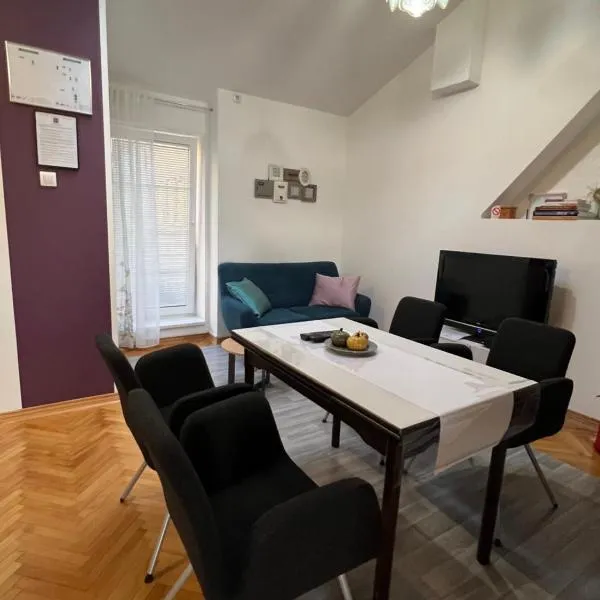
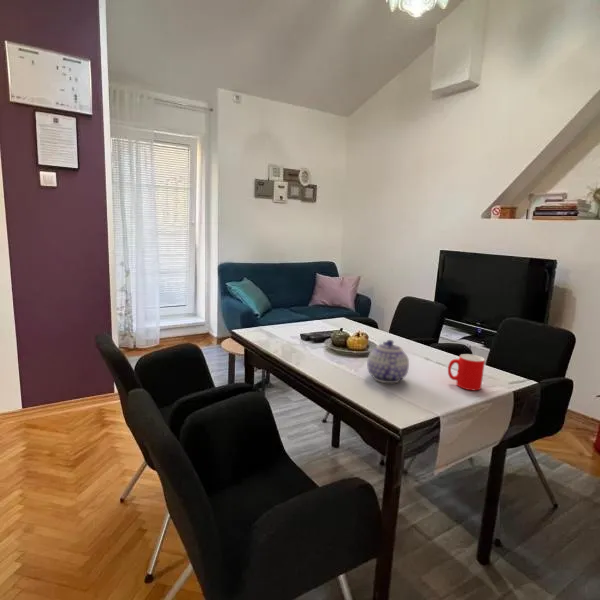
+ cup (465, 371)
+ teapot (388, 359)
